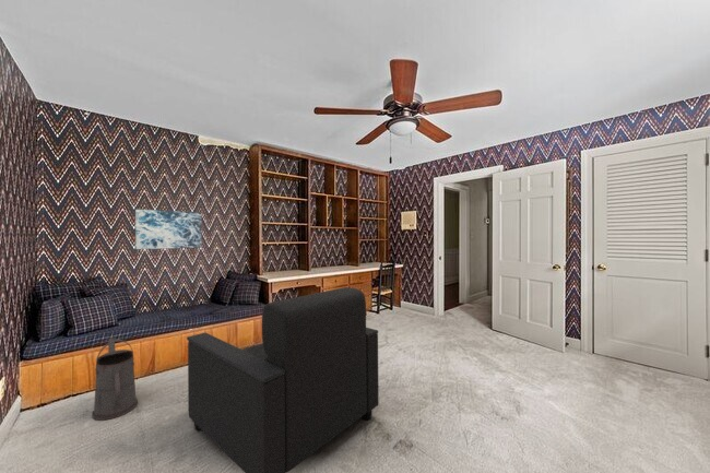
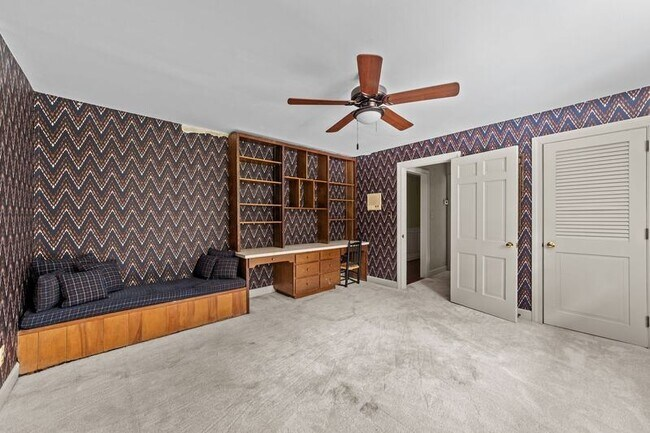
- armchair (284, 354)
- wall art (170, 229)
- watering can (114, 369)
